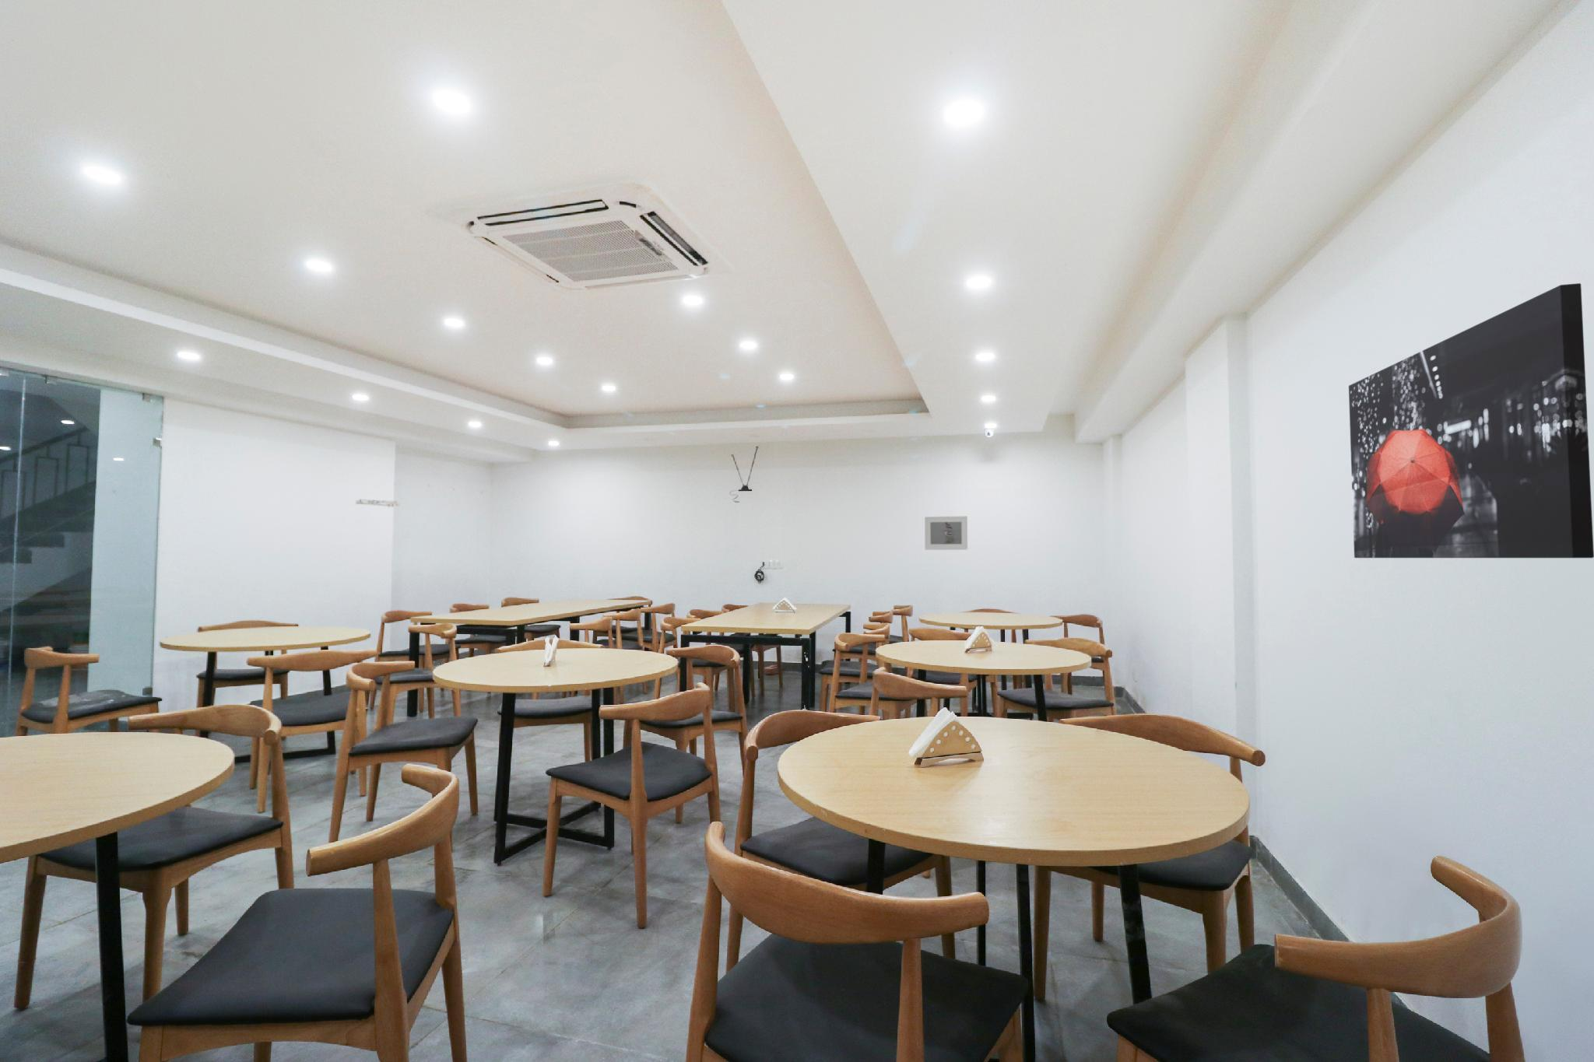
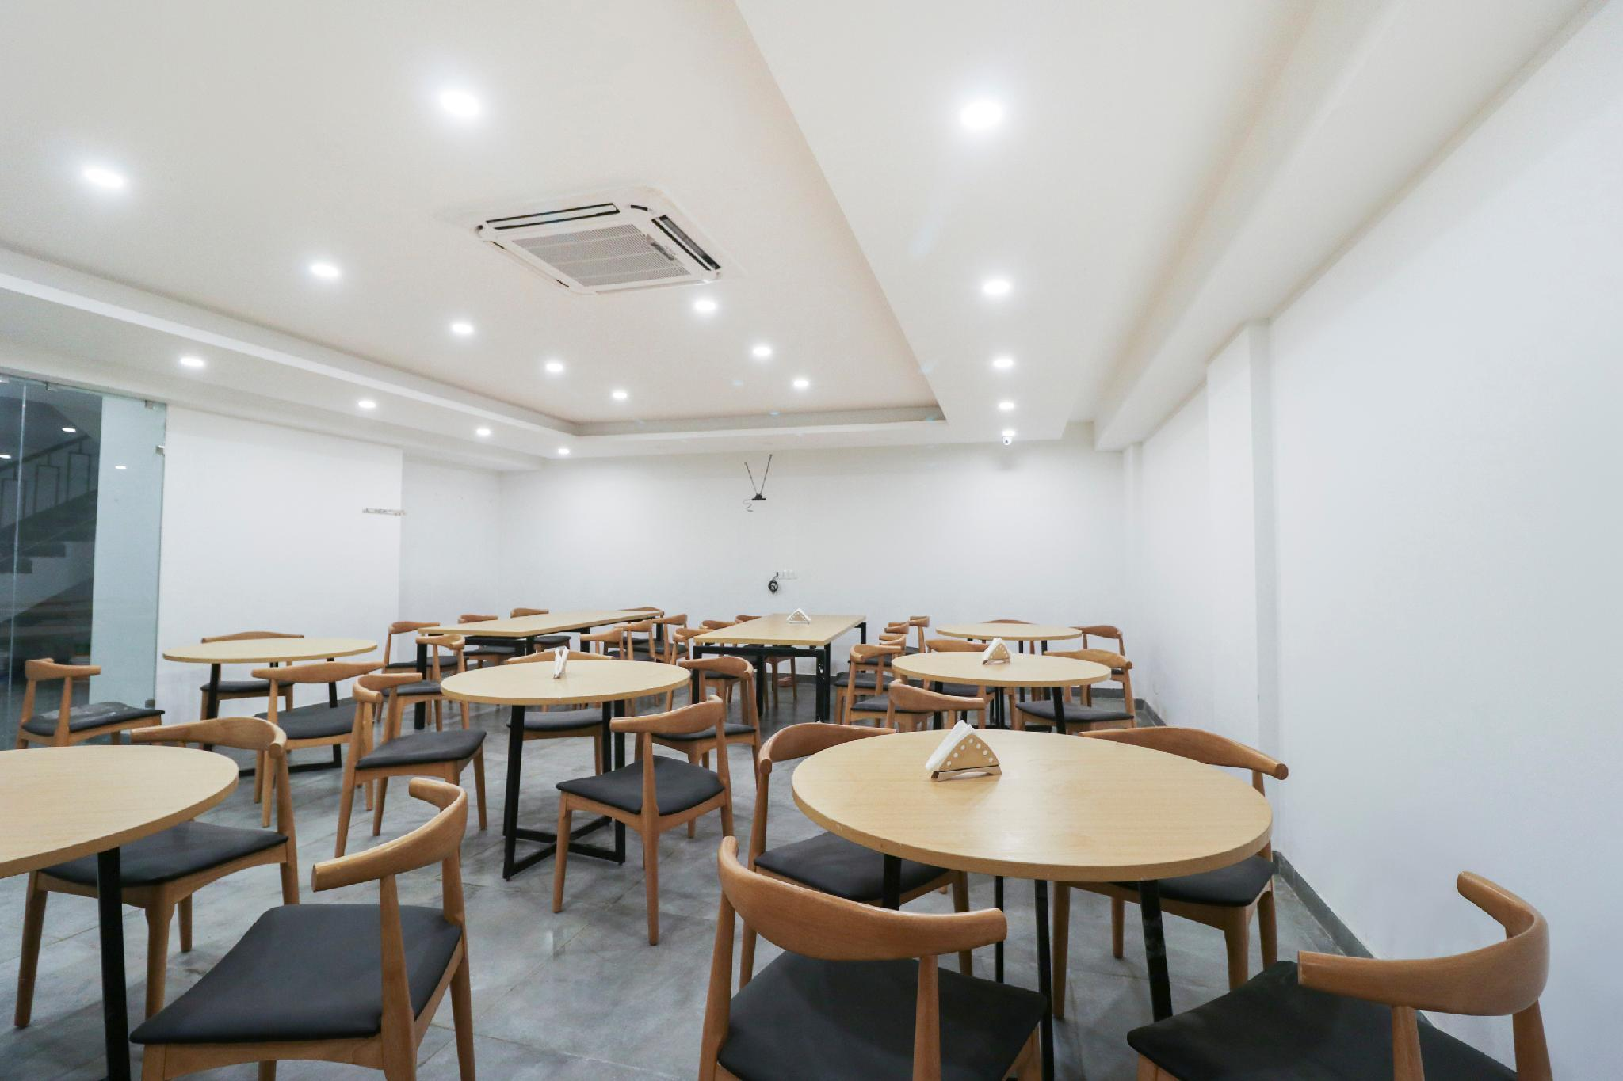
- wall art (1441, 452)
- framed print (946, 533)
